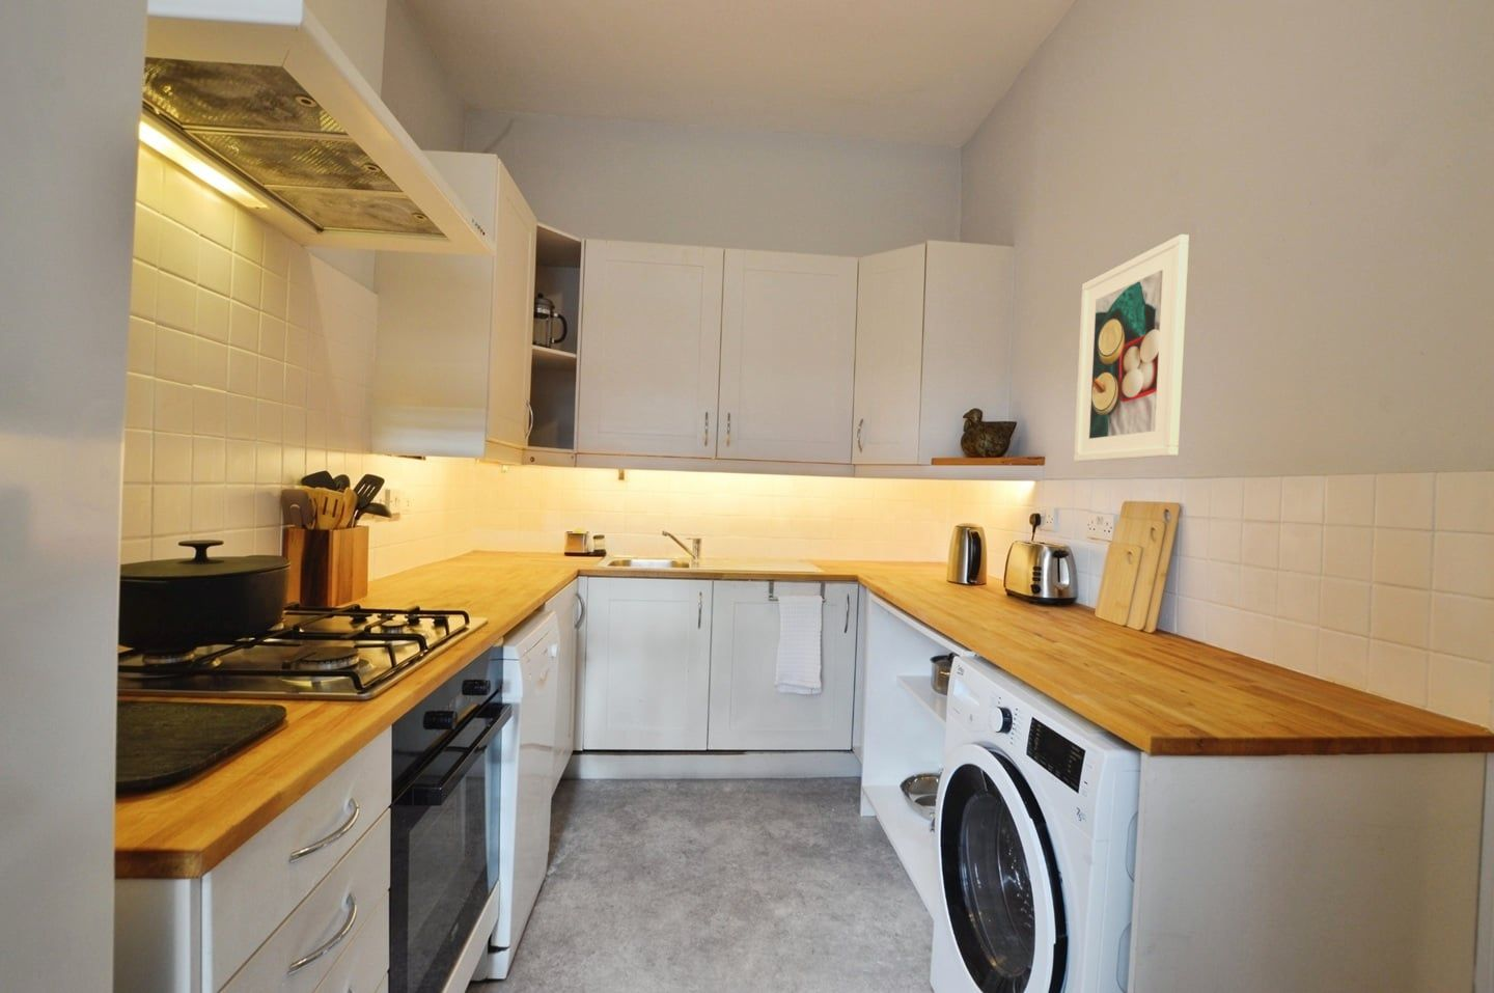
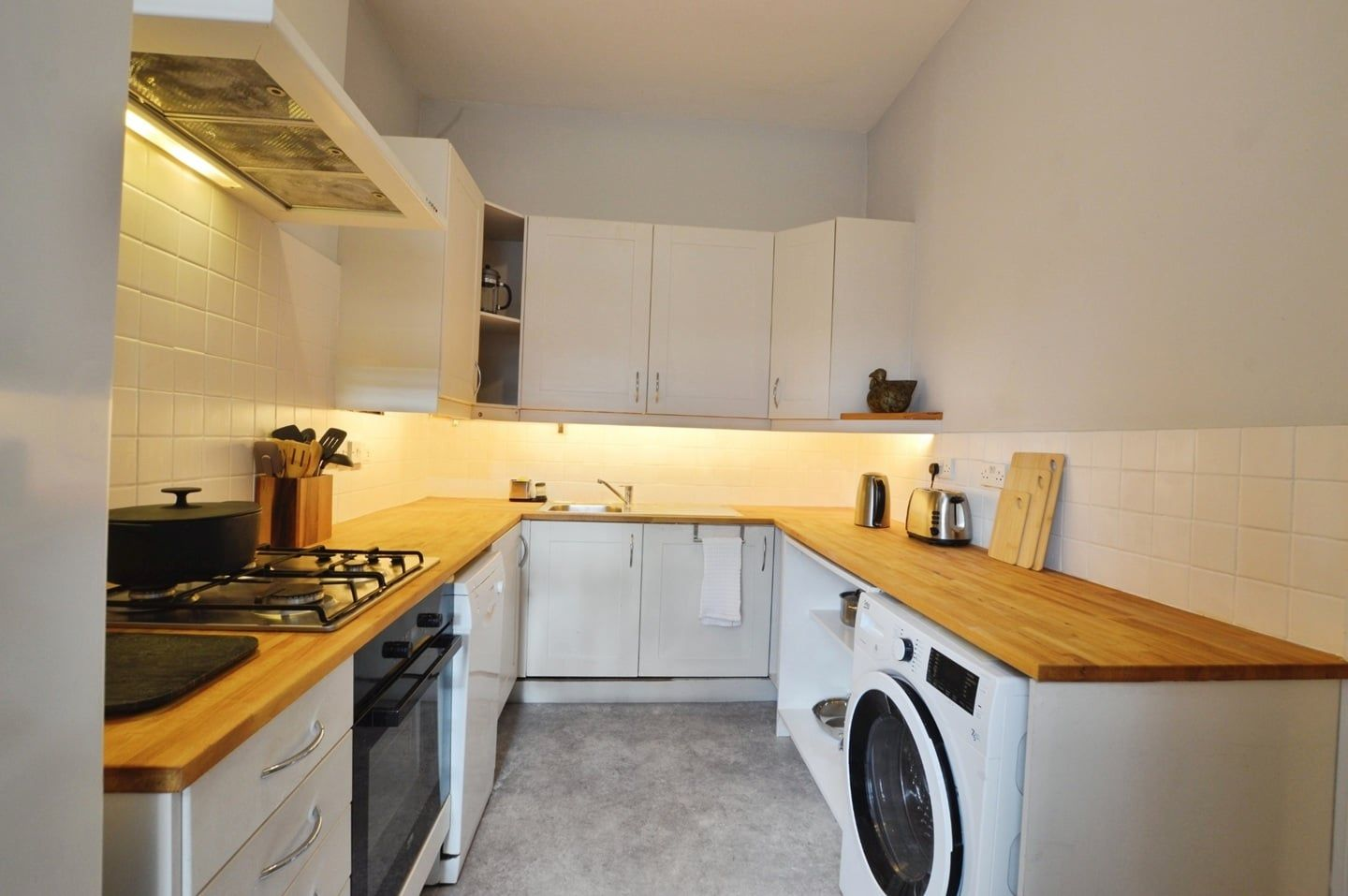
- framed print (1125, 360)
